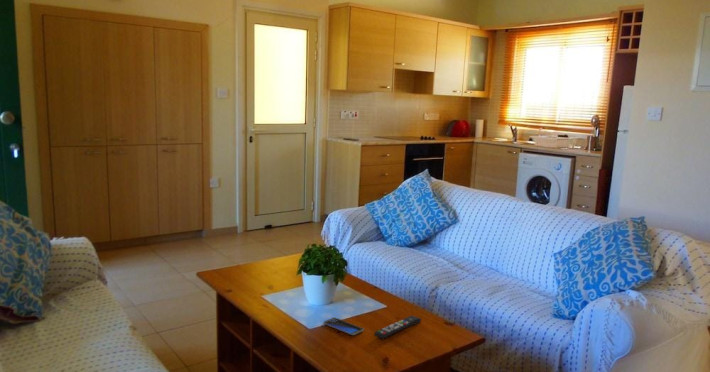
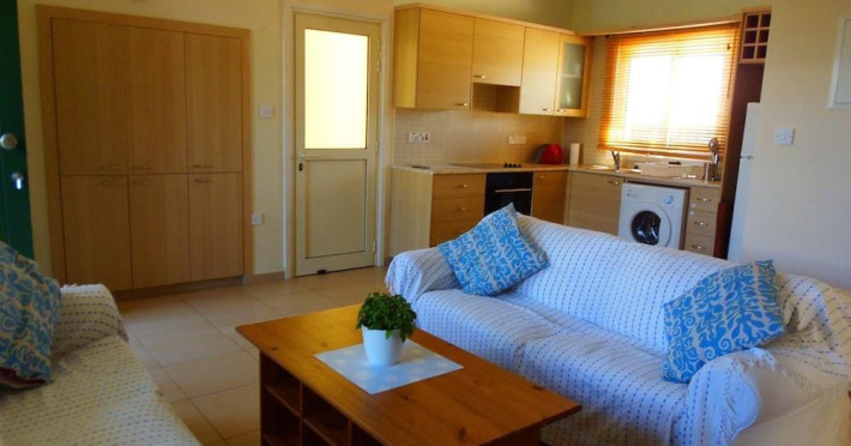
- smartphone (343, 326)
- remote control (398, 326)
